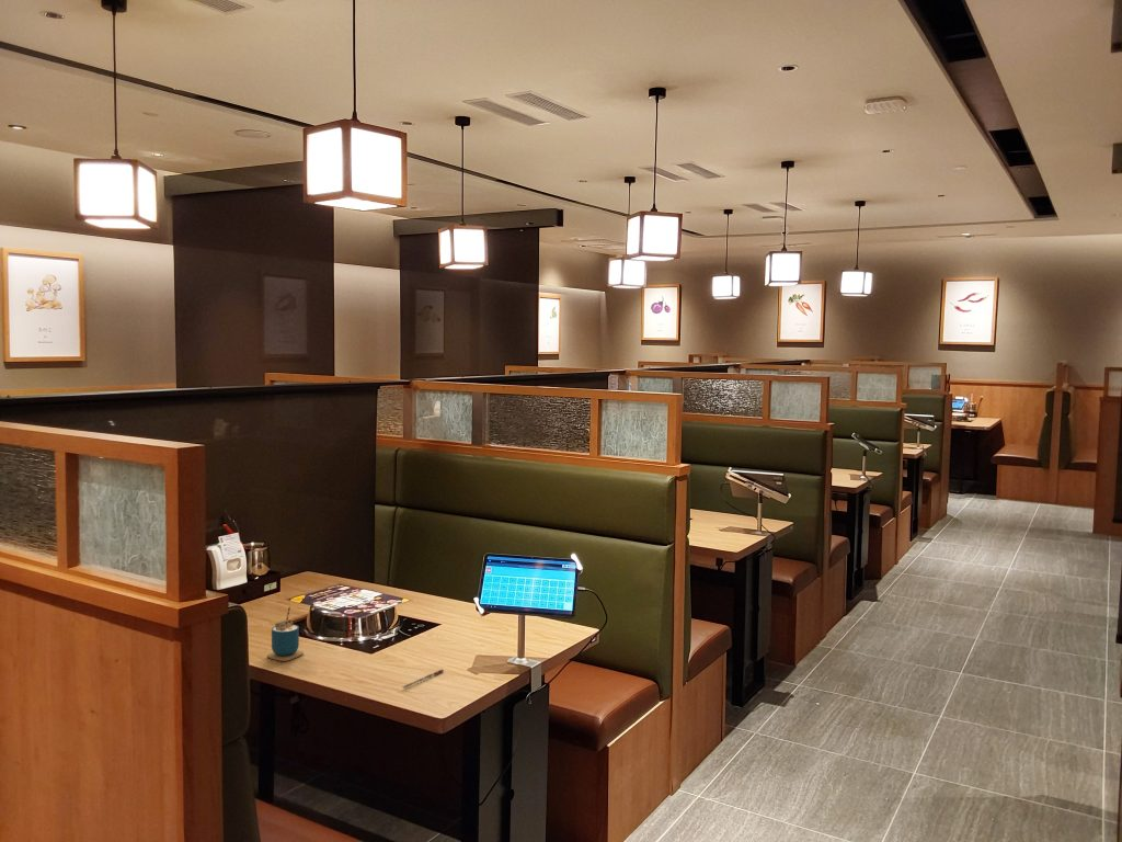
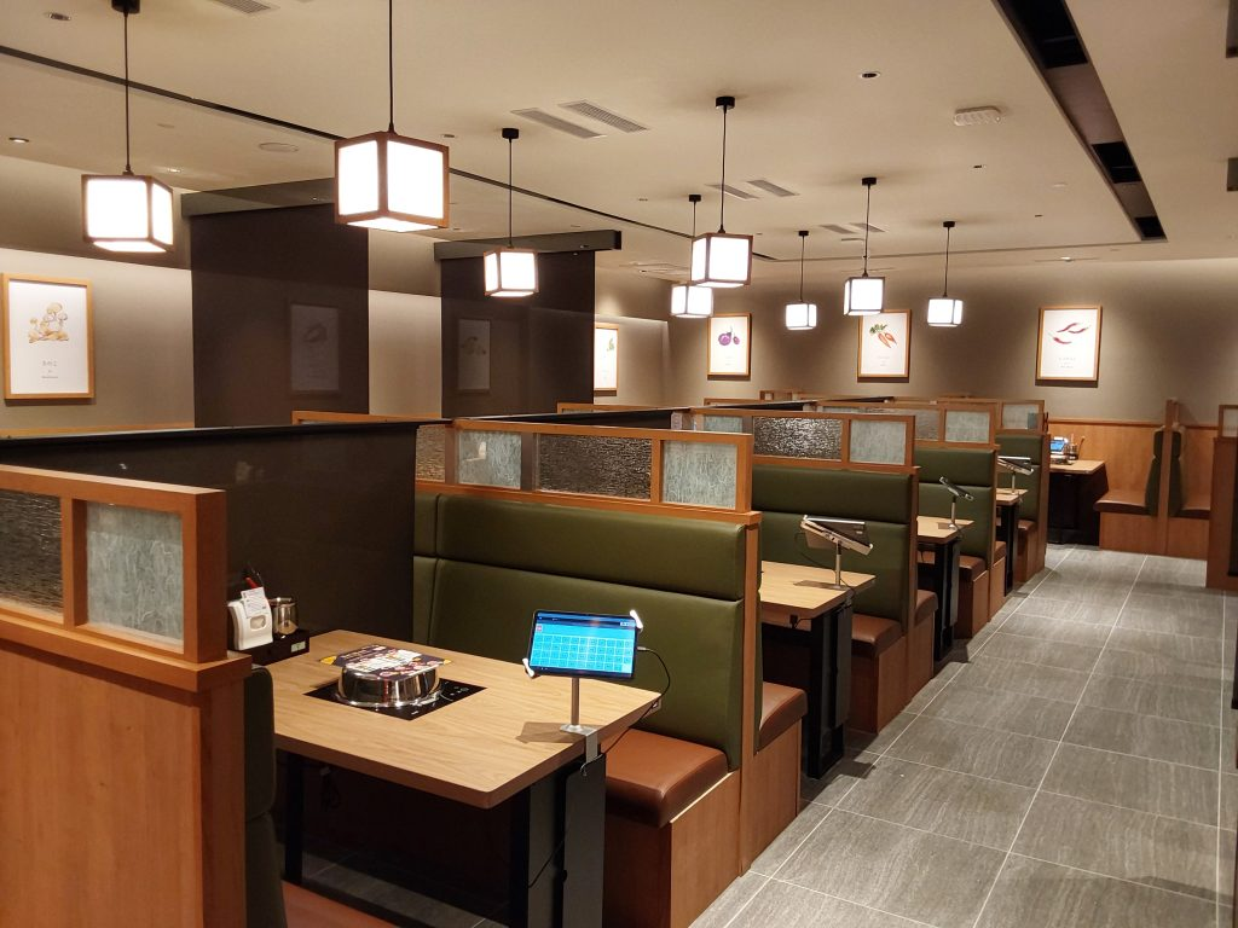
- cup (285, 632)
- pen (423, 678)
